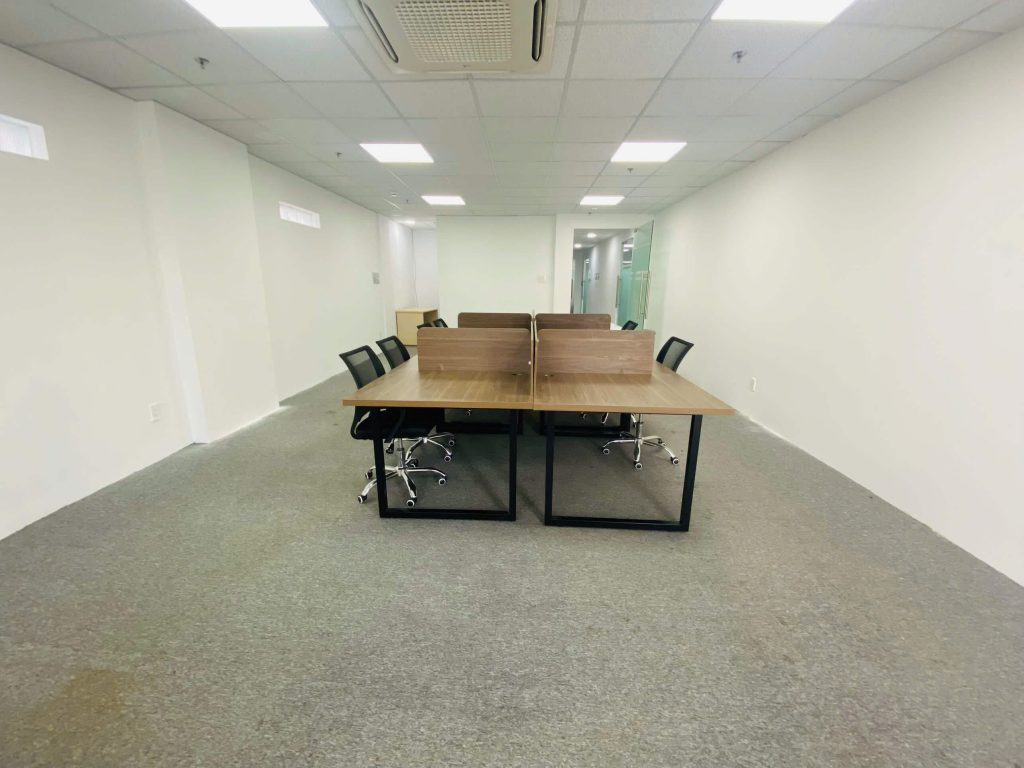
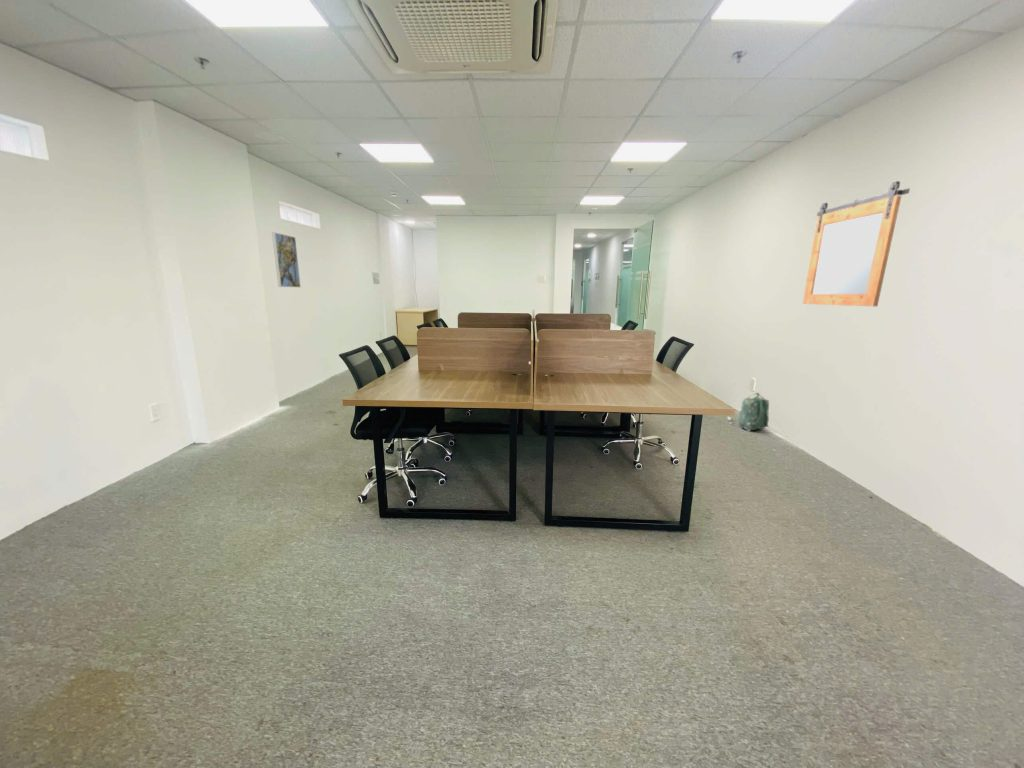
+ mirror (845, 251)
+ backpack (746, 409)
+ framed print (287, 261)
